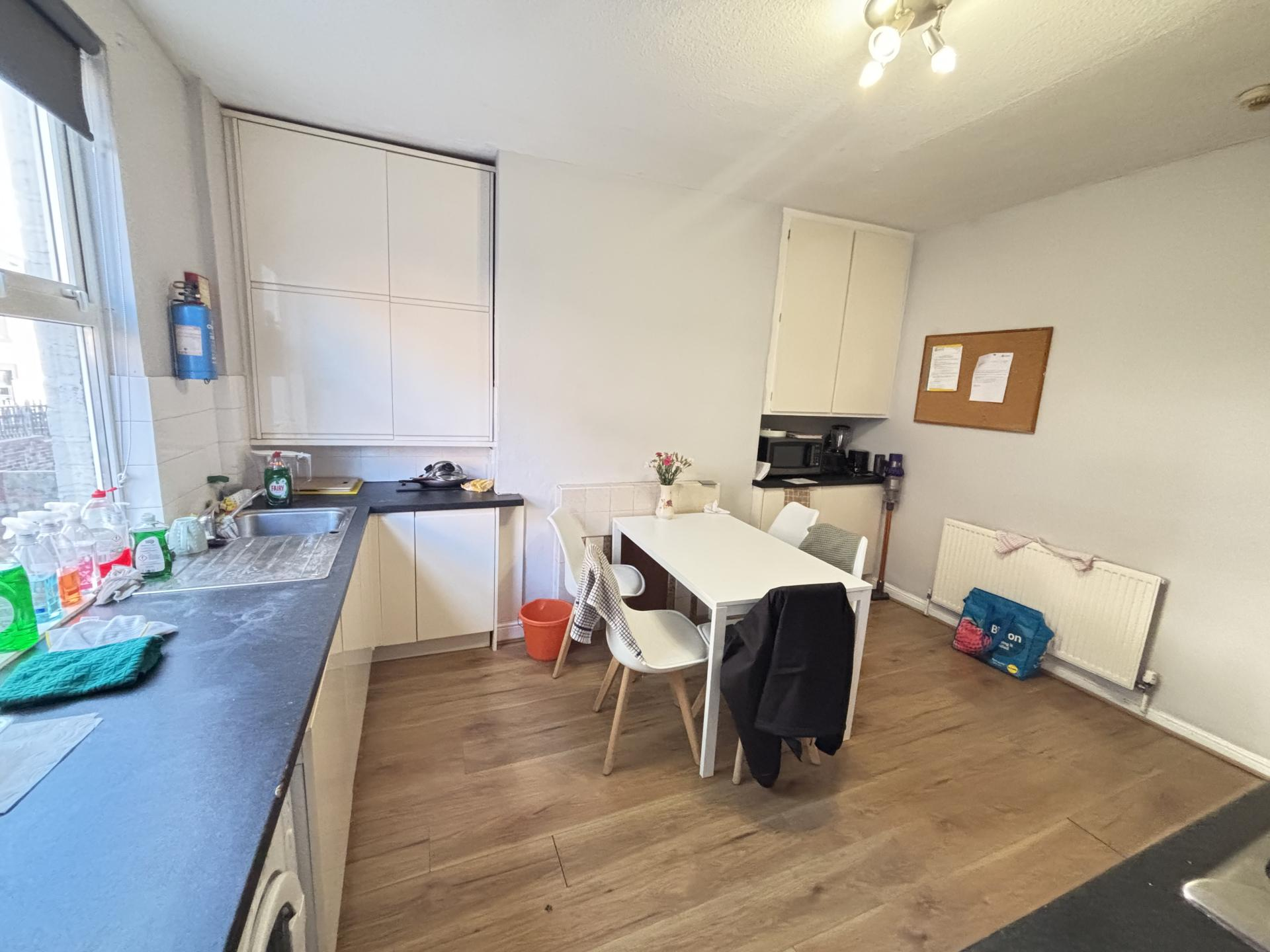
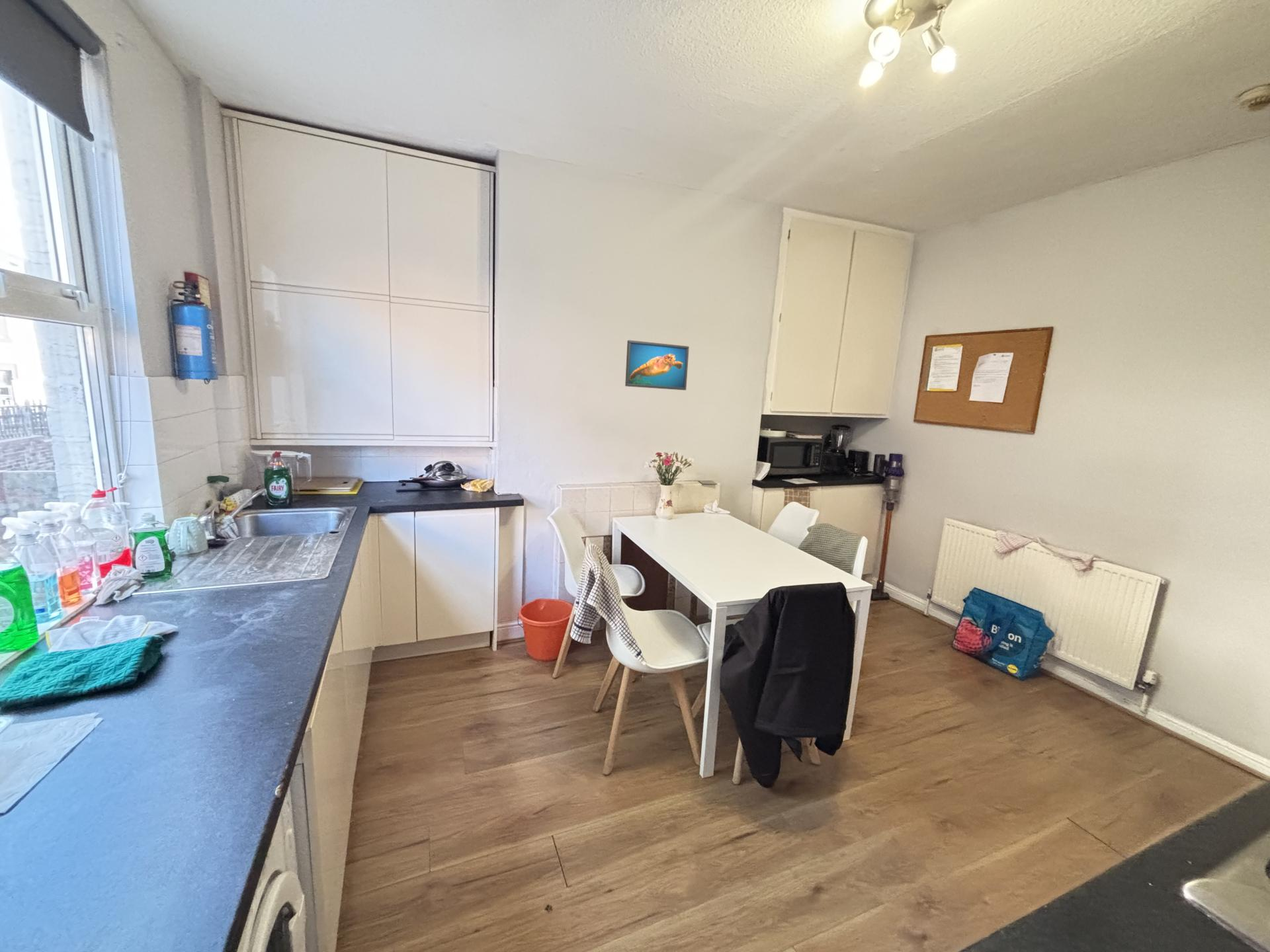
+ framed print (657, 366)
